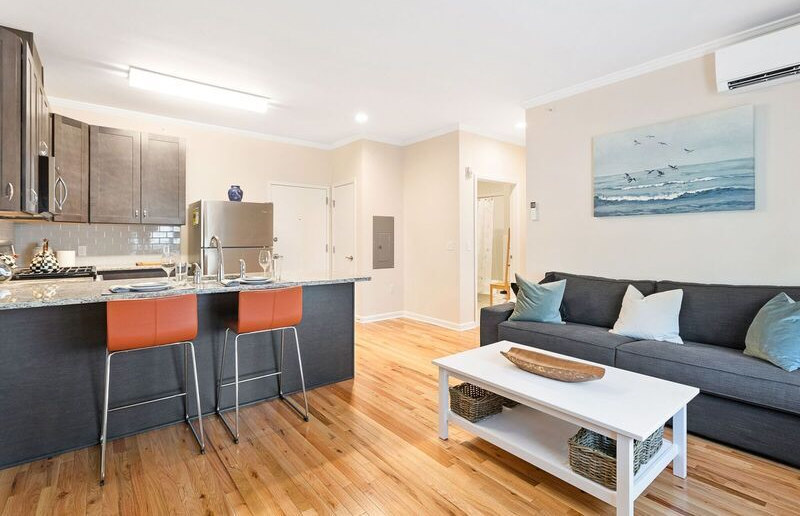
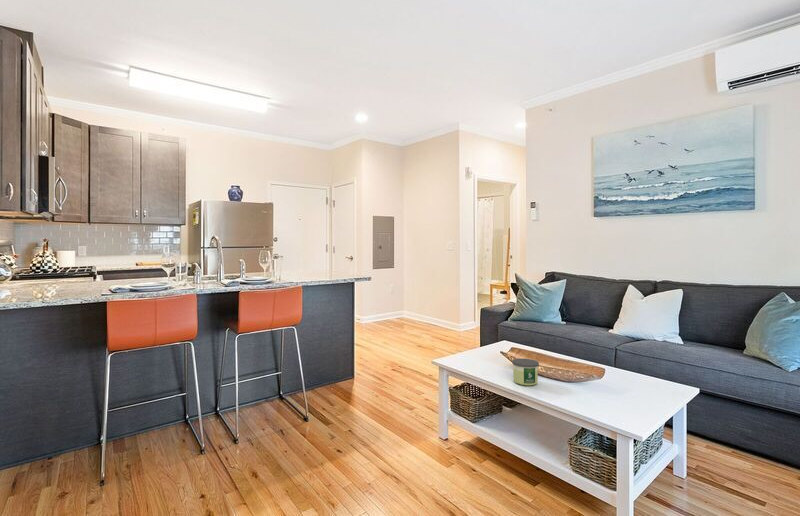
+ candle (525, 372)
